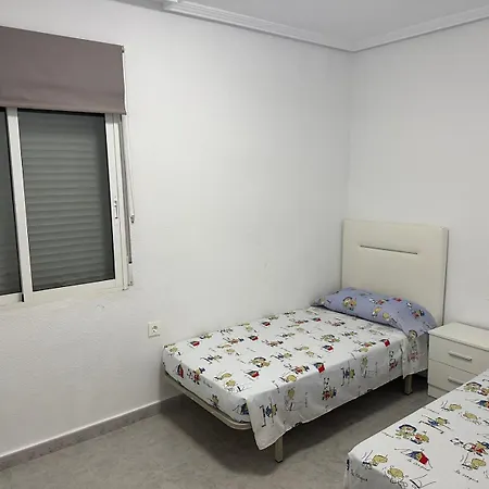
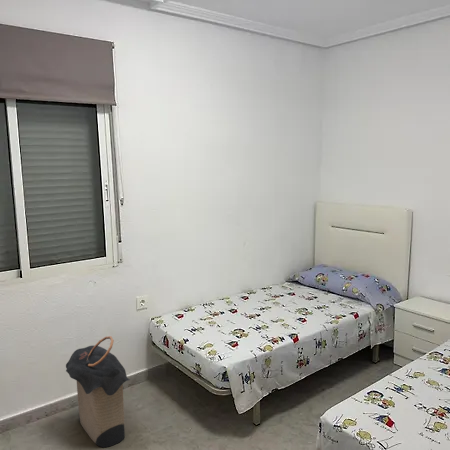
+ laundry hamper (96, 382)
